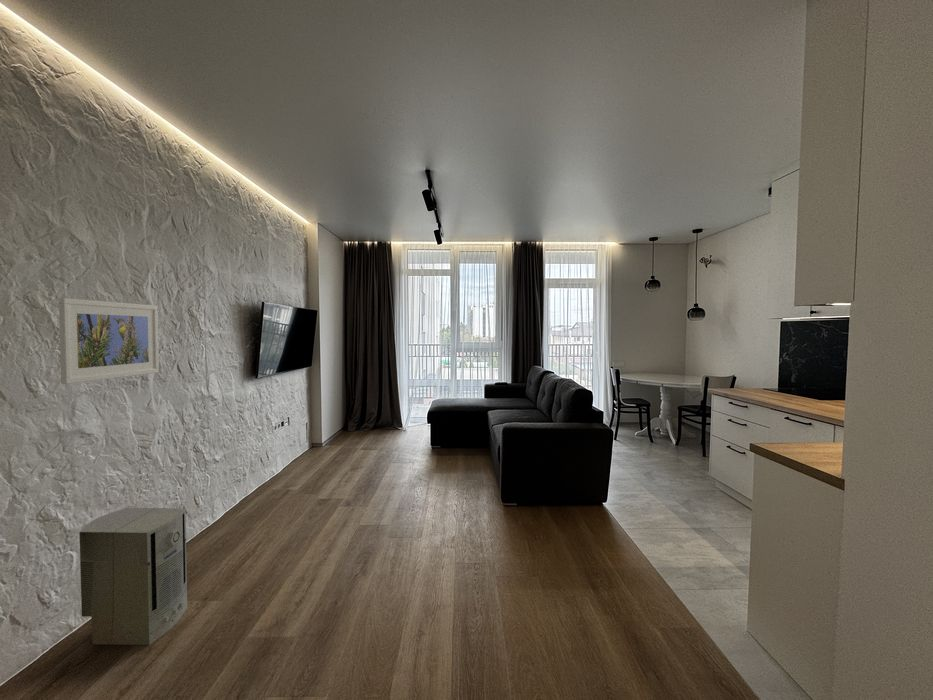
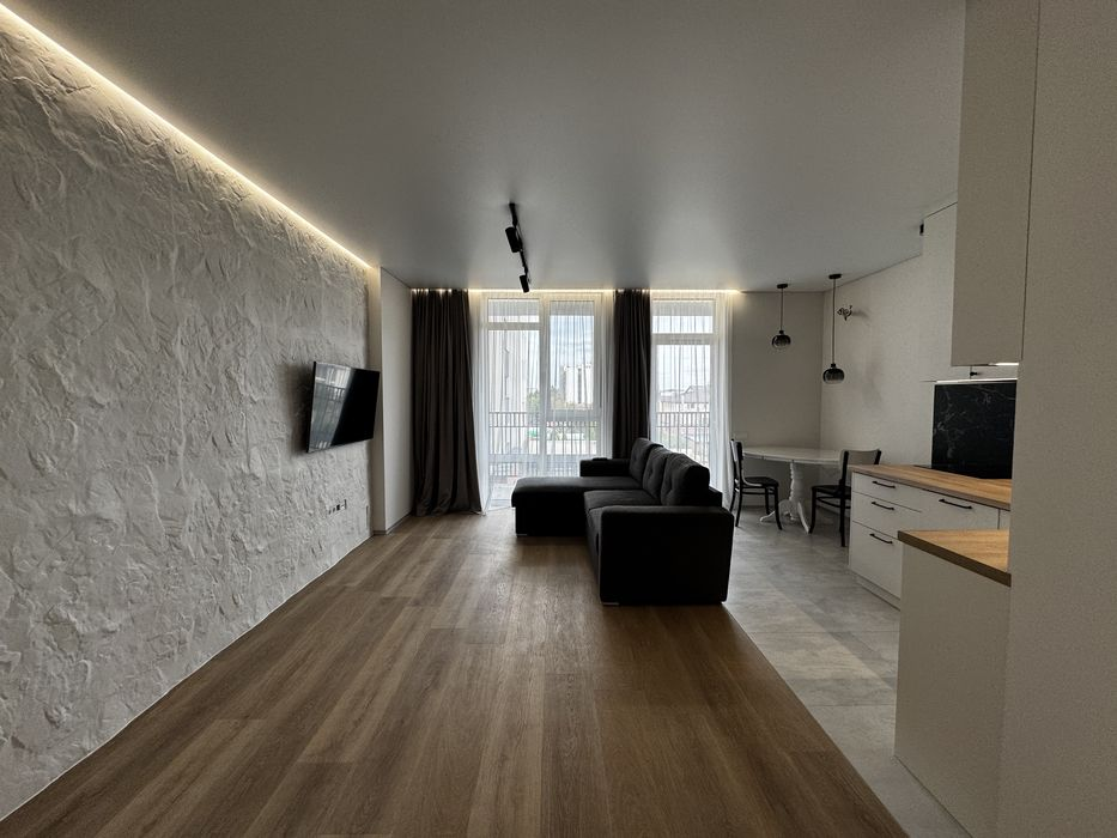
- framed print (115, 340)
- air purifier (136, 572)
